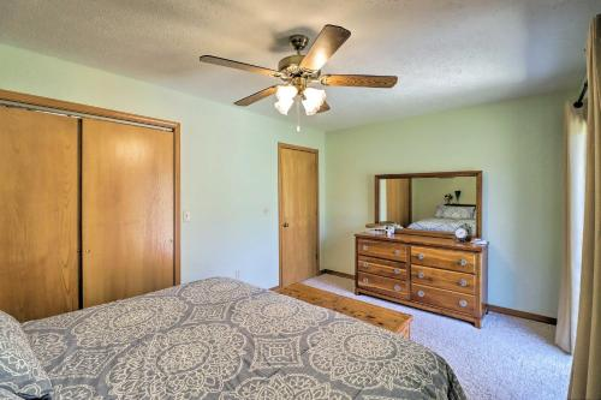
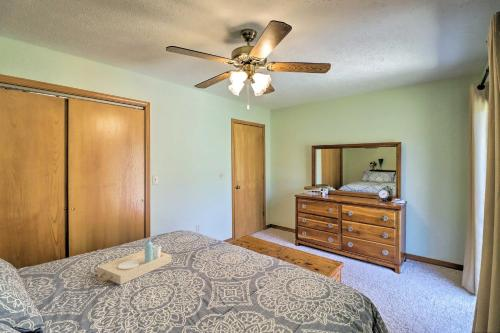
+ serving tray (136, 254)
